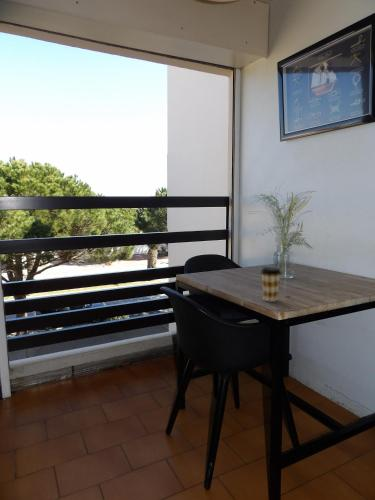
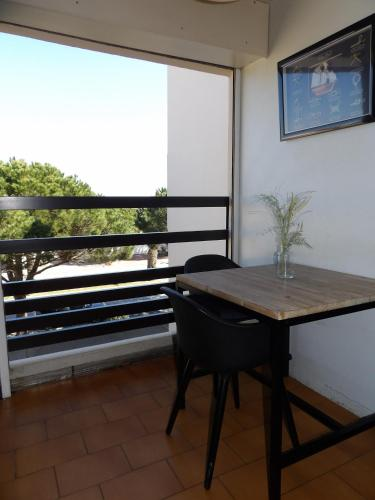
- coffee cup (270, 284)
